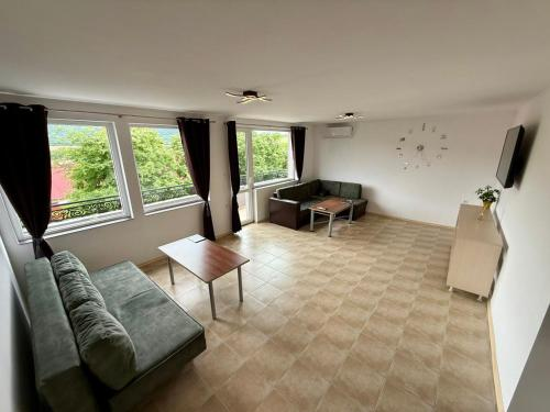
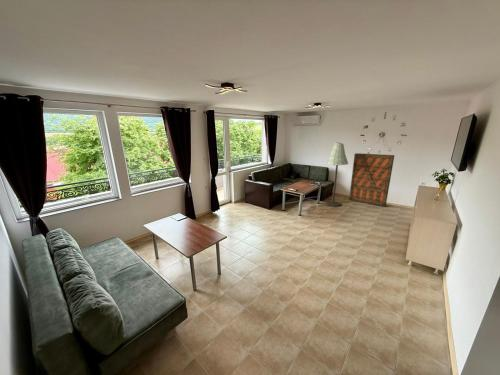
+ storage cabinet (370, 179)
+ floor lamp (336, 174)
